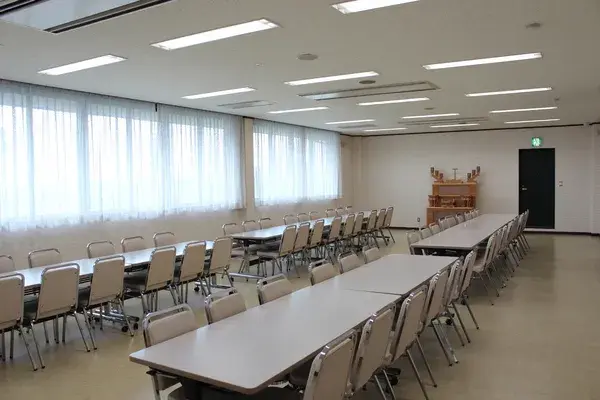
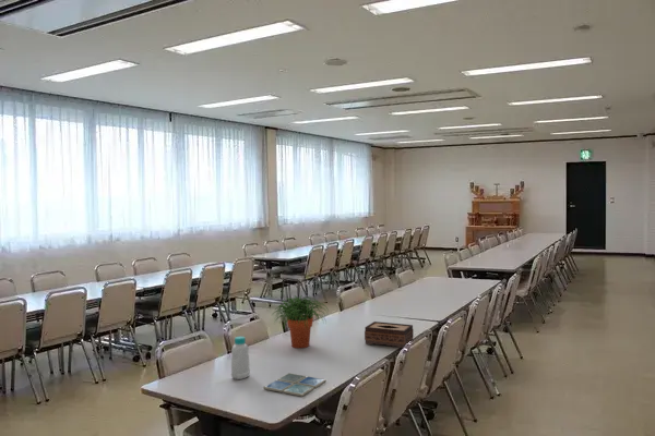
+ drink coaster (295, 384)
+ tissue box (389, 334)
+ potted plant (299, 320)
+ bottle (240, 356)
